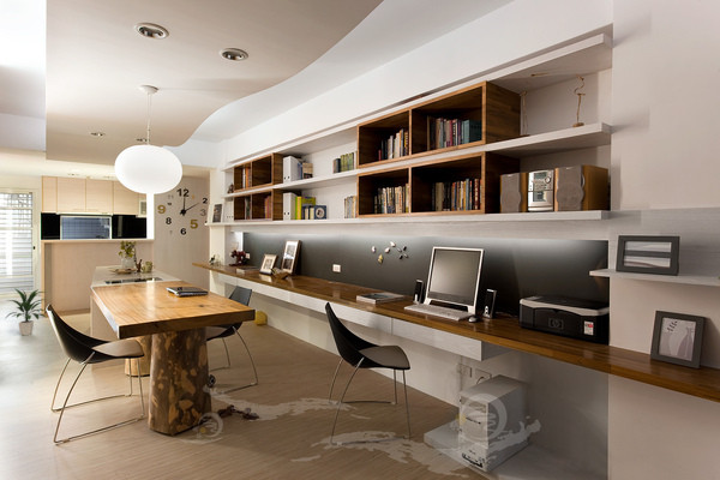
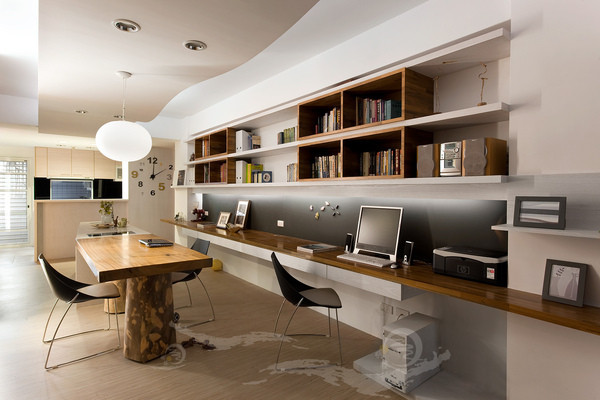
- indoor plant (28, 310)
